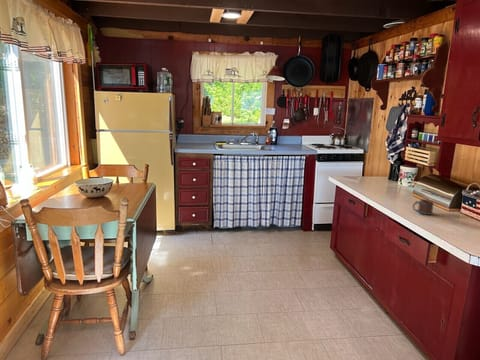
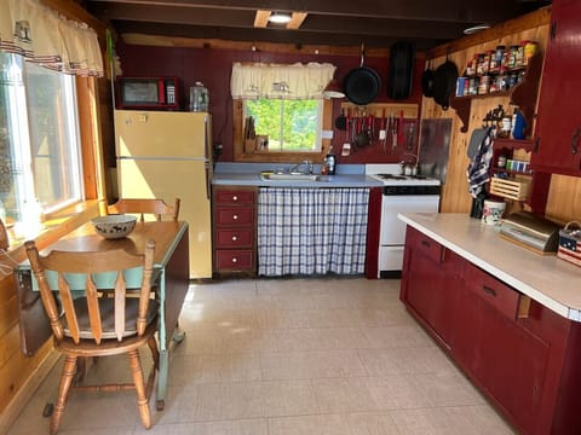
- mug (422, 207)
